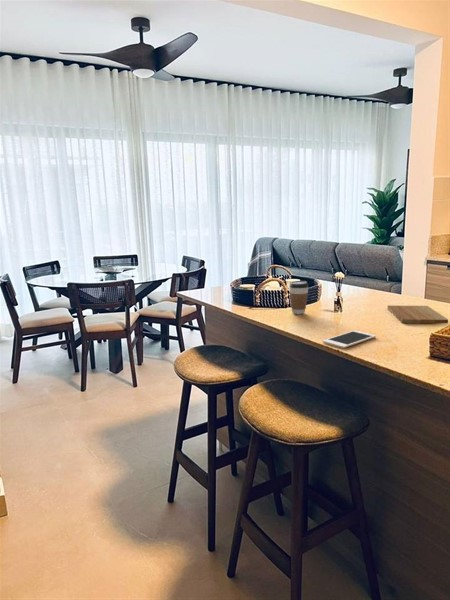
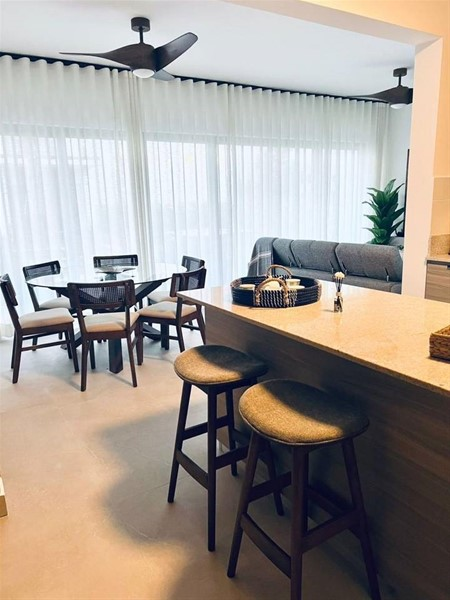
- cell phone (349, 338)
- coffee cup (298, 297)
- cutting board (415, 313)
